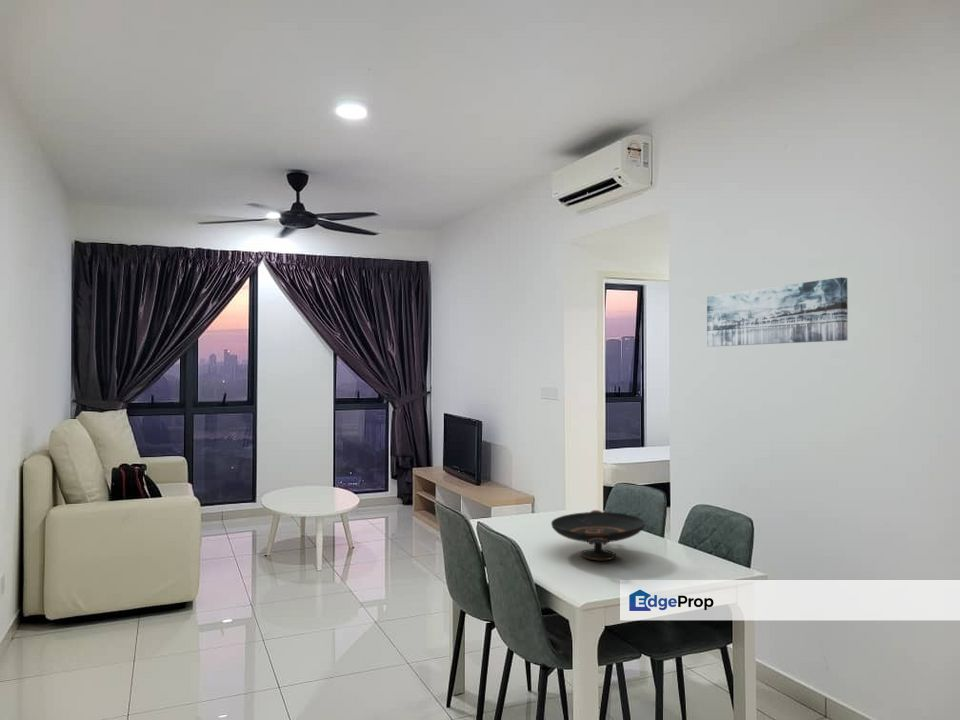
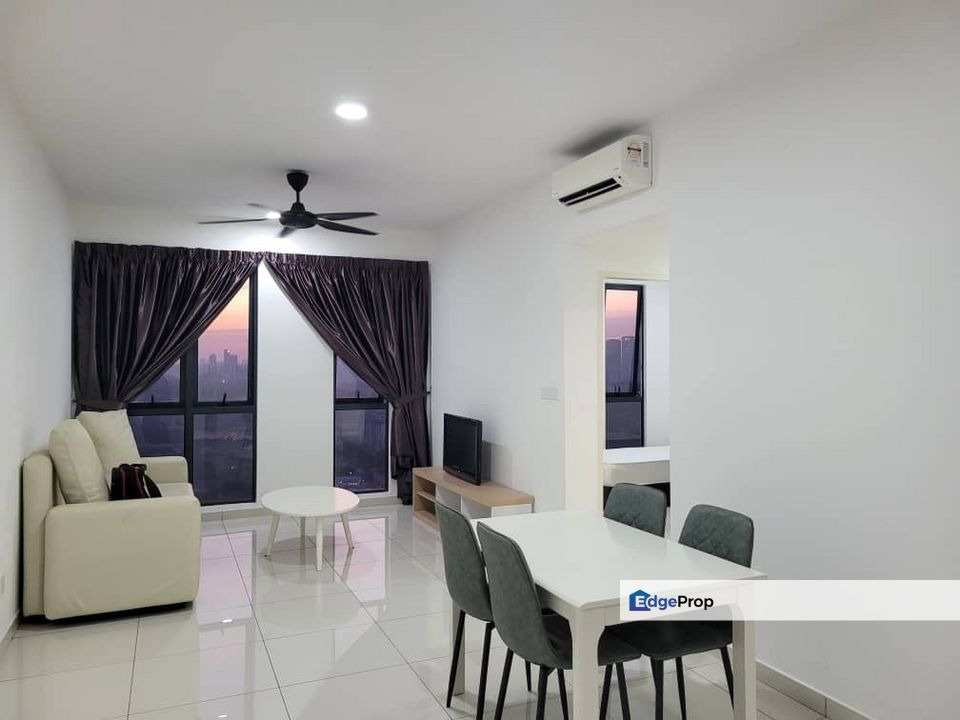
- wall art (769, 315)
- decorative bowl (597, 537)
